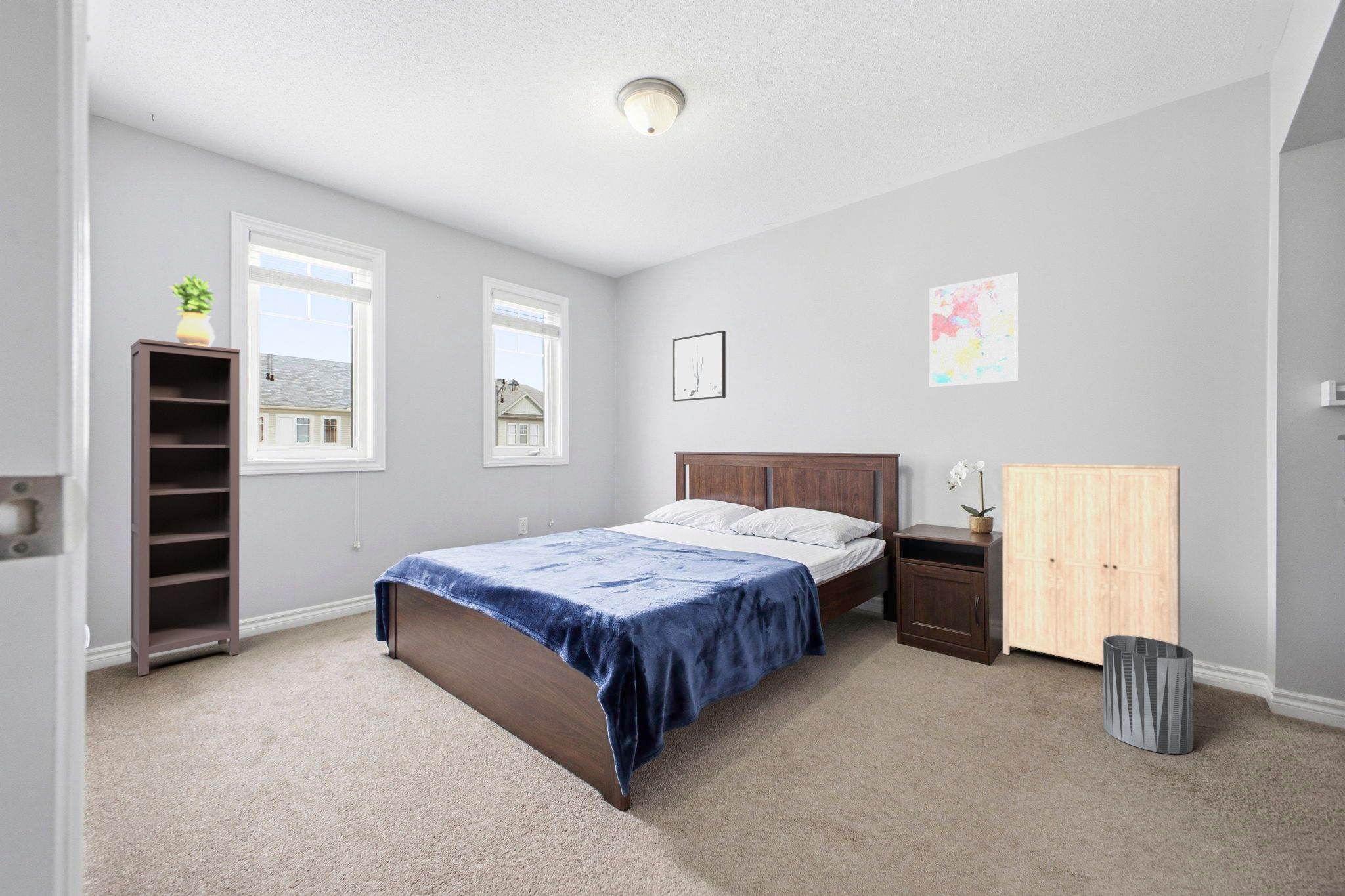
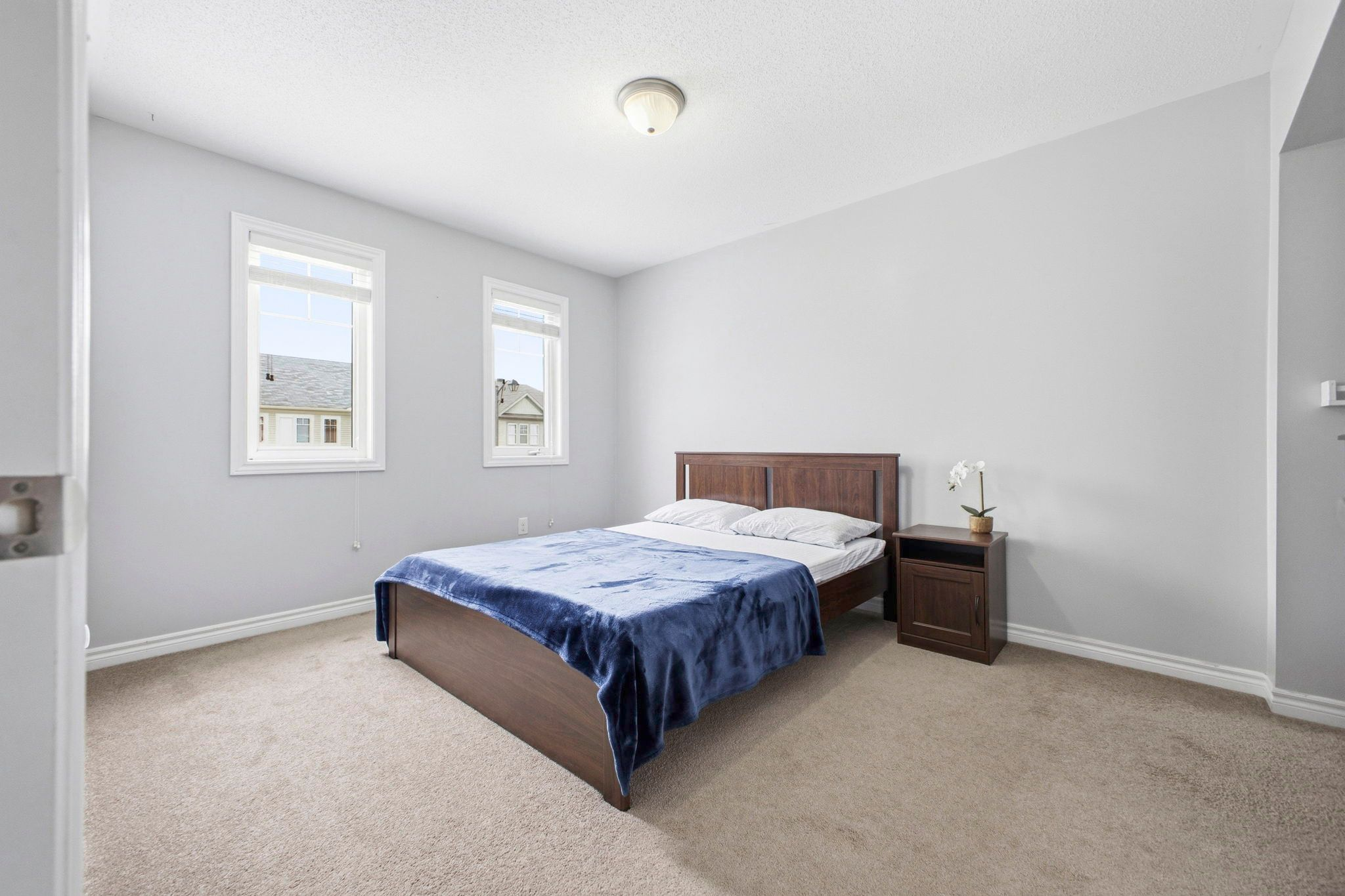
- bookcase (186, 502)
- trash can (1146, 691)
- cabinet (1086, 565)
- wall art (972, 332)
- wall art (698, 367)
- potted plant (193, 310)
